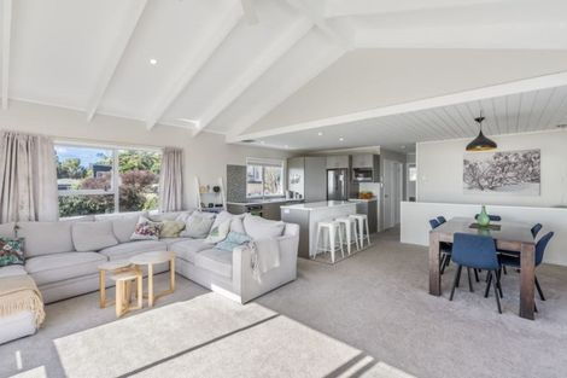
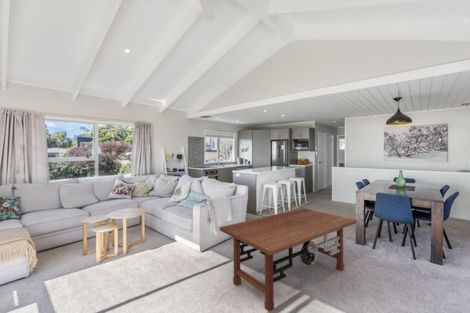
+ coffee table (291, 249)
